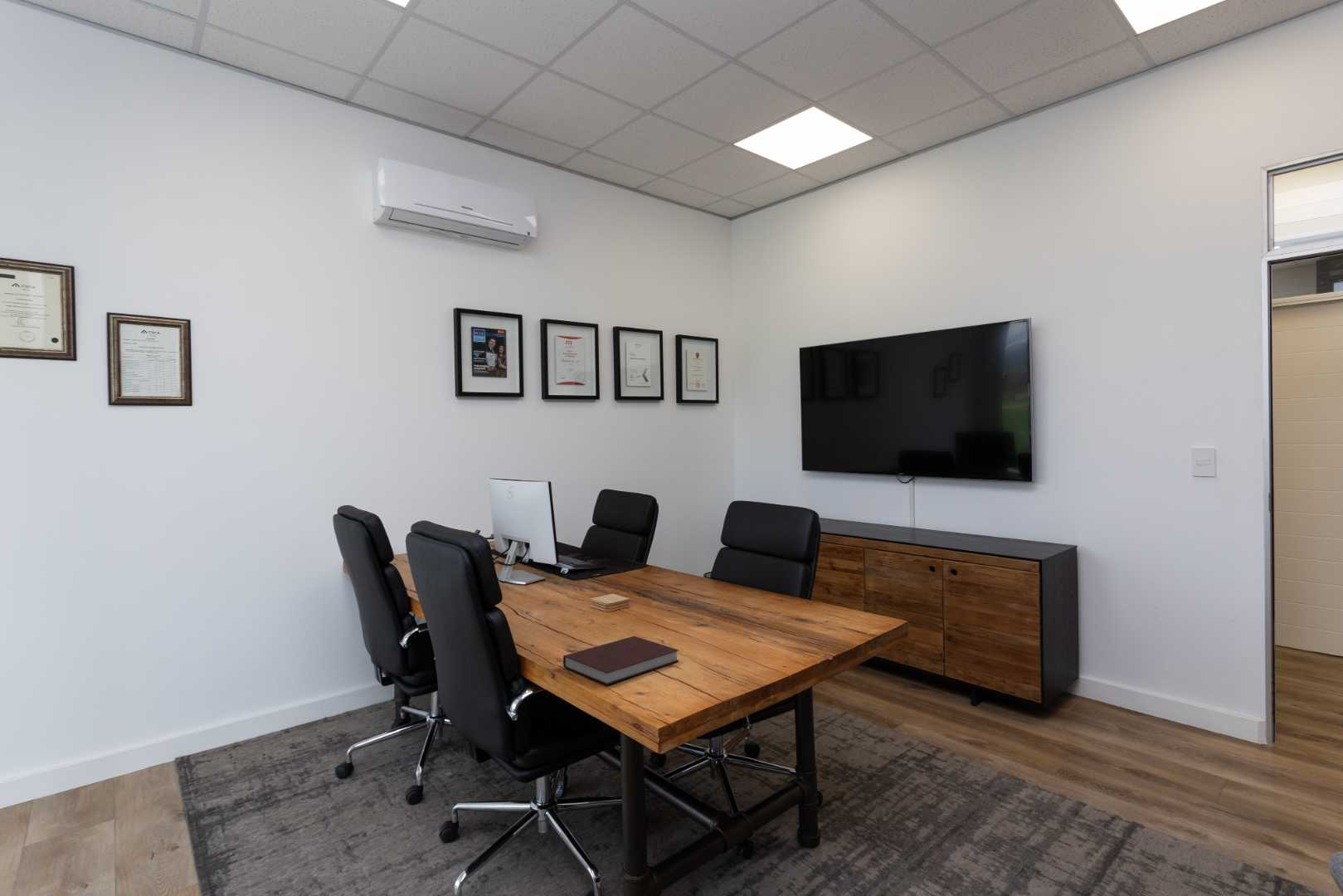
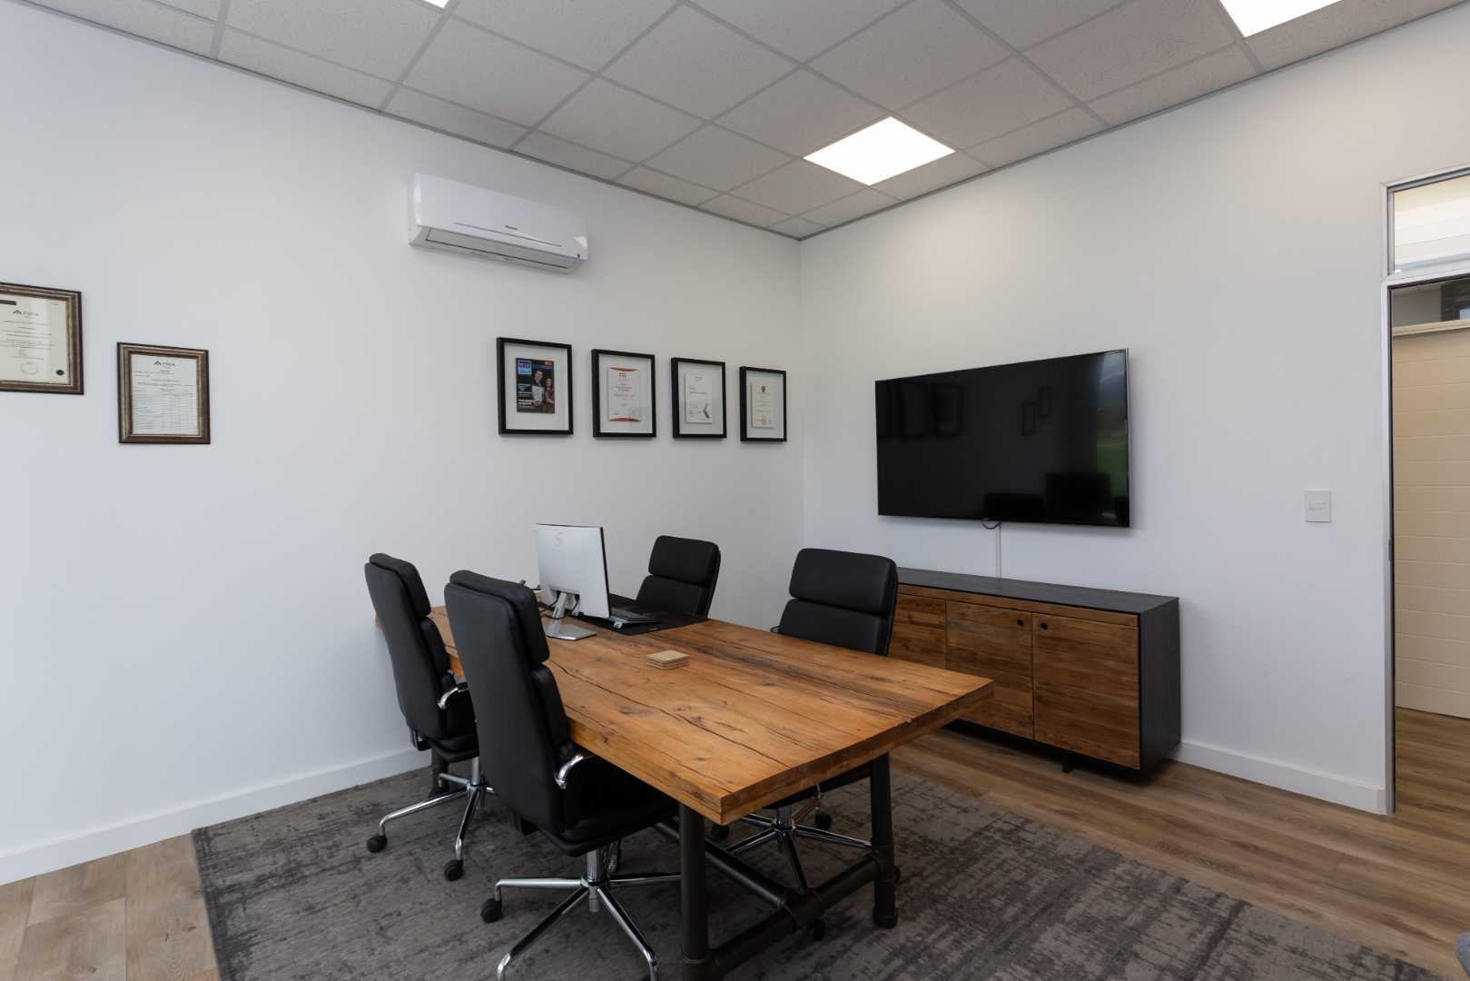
- notebook (621, 658)
